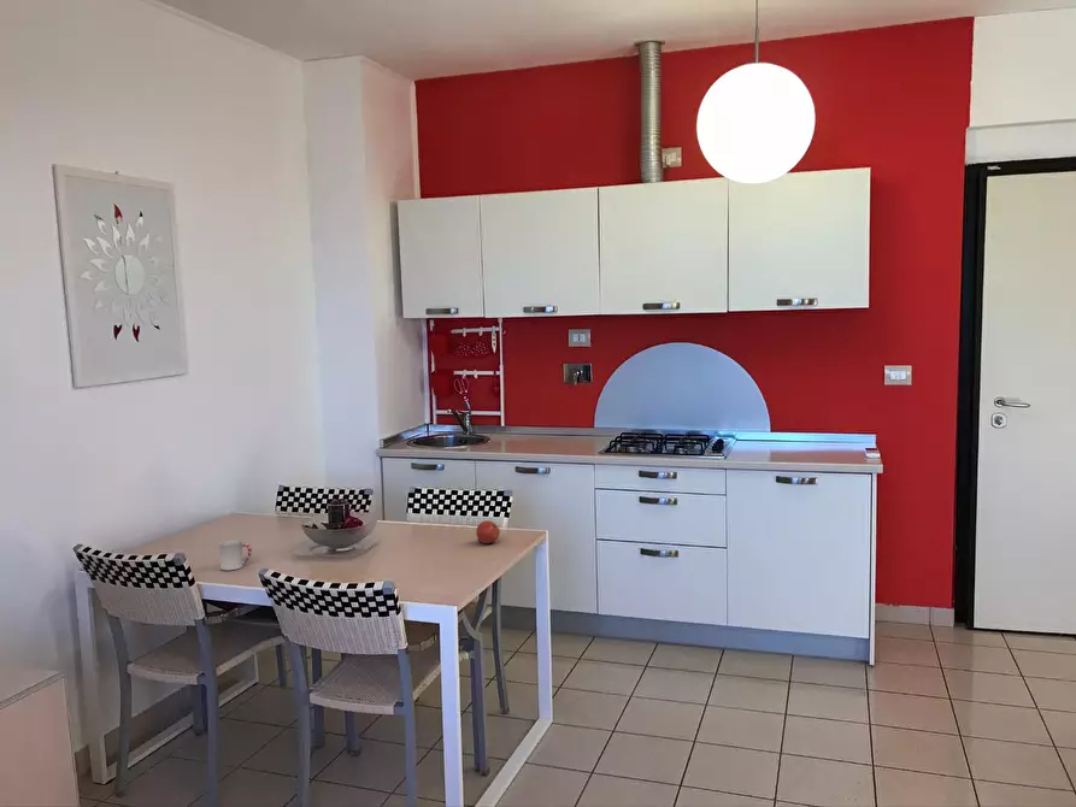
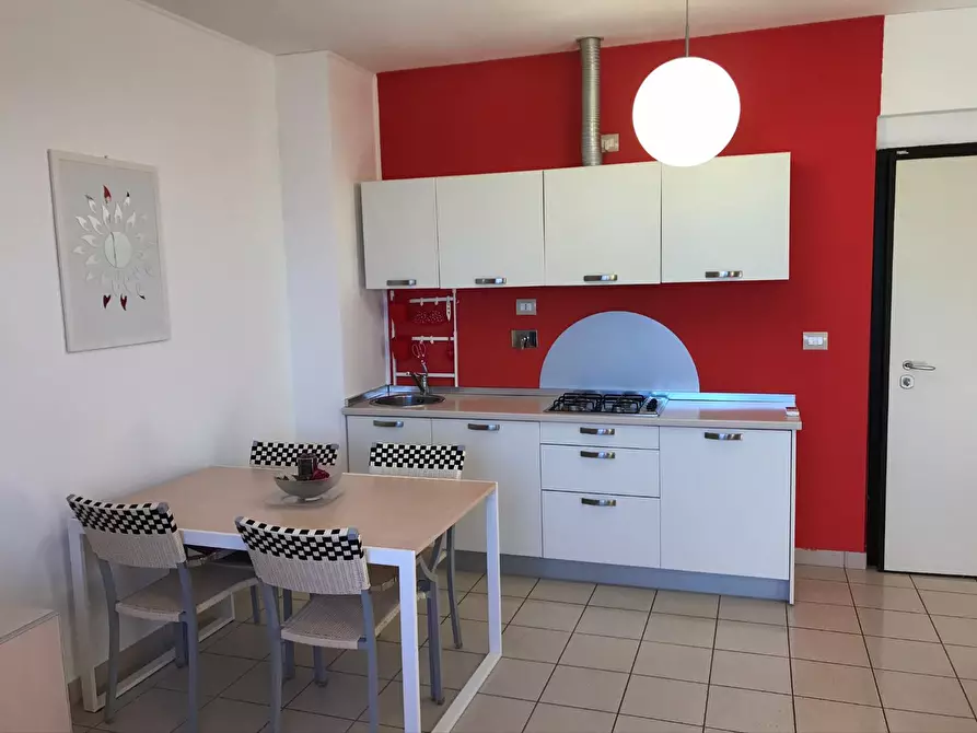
- cup (235, 554)
- fruit (487, 531)
